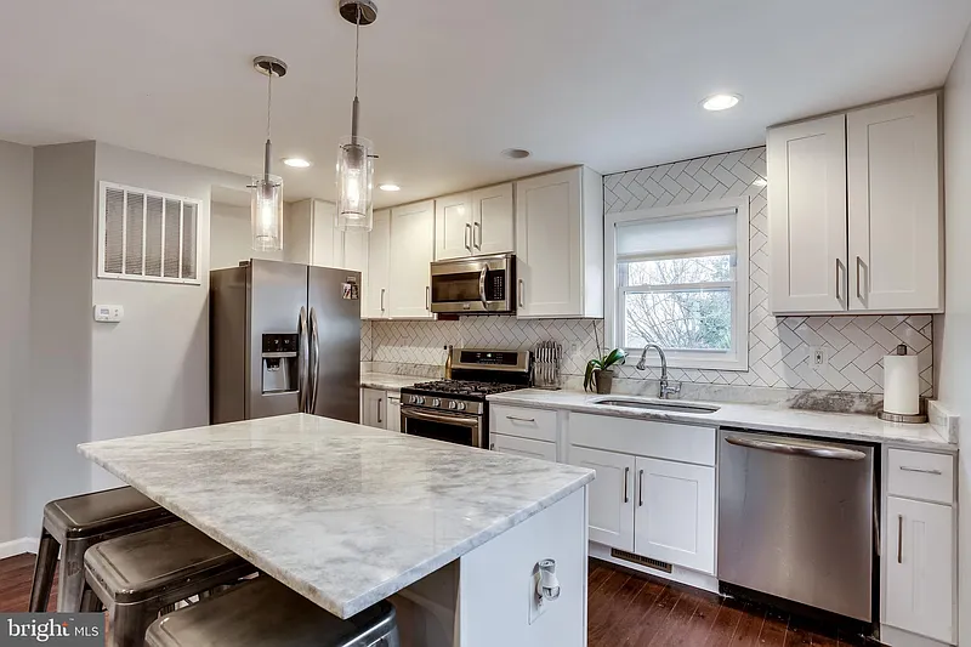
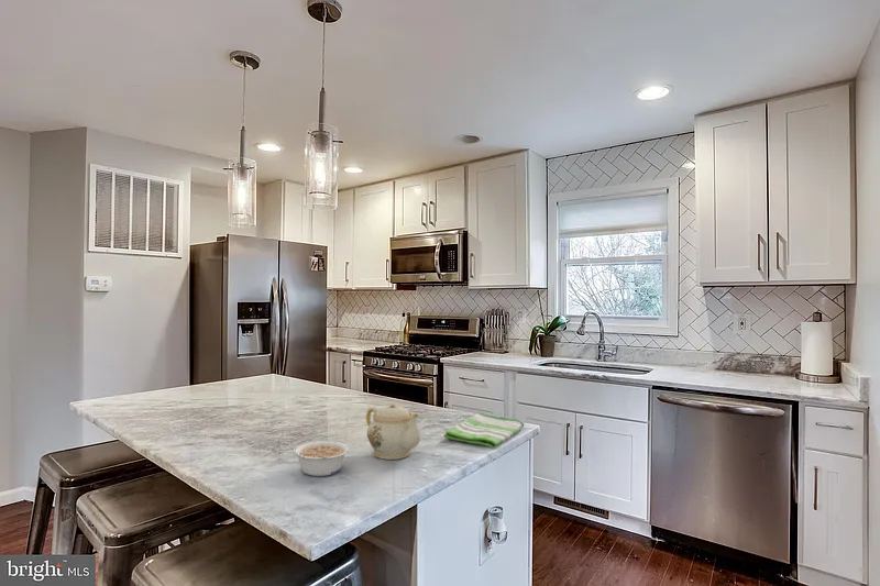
+ legume (322, 457)
+ dish towel (485, 428)
+ teapot (391, 428)
